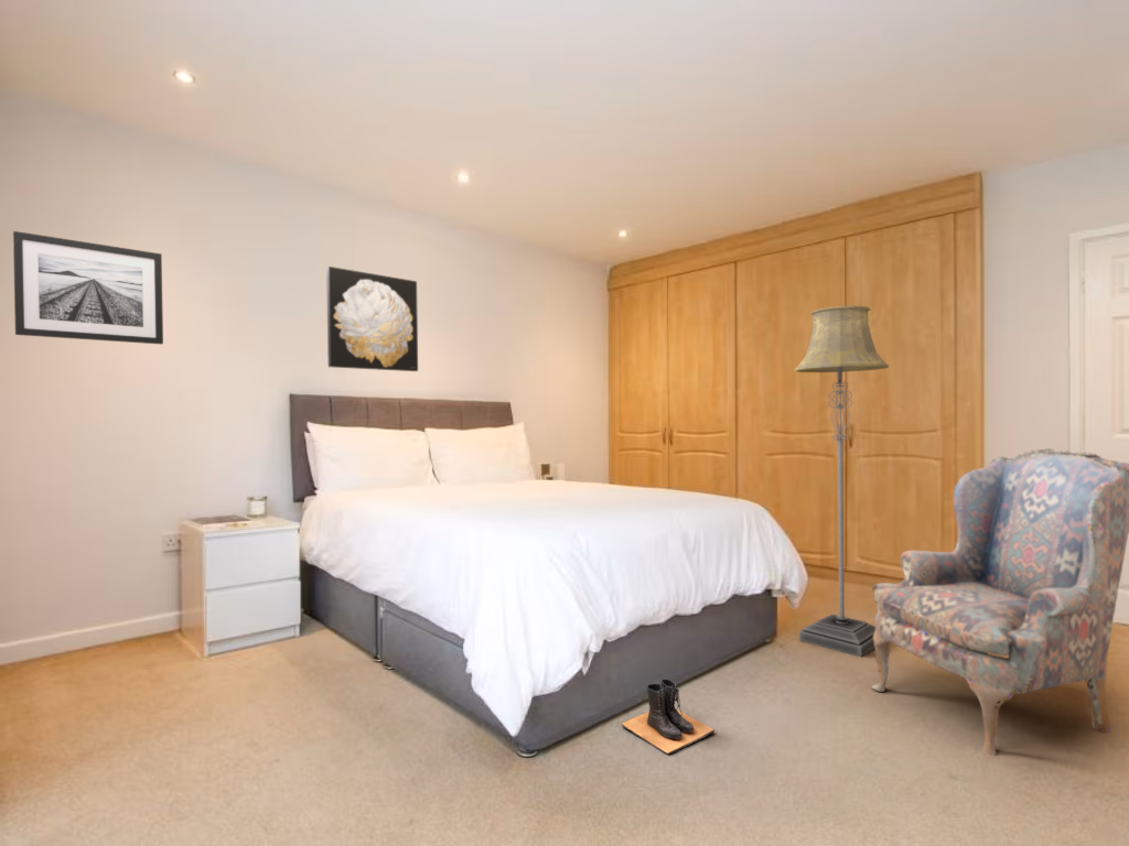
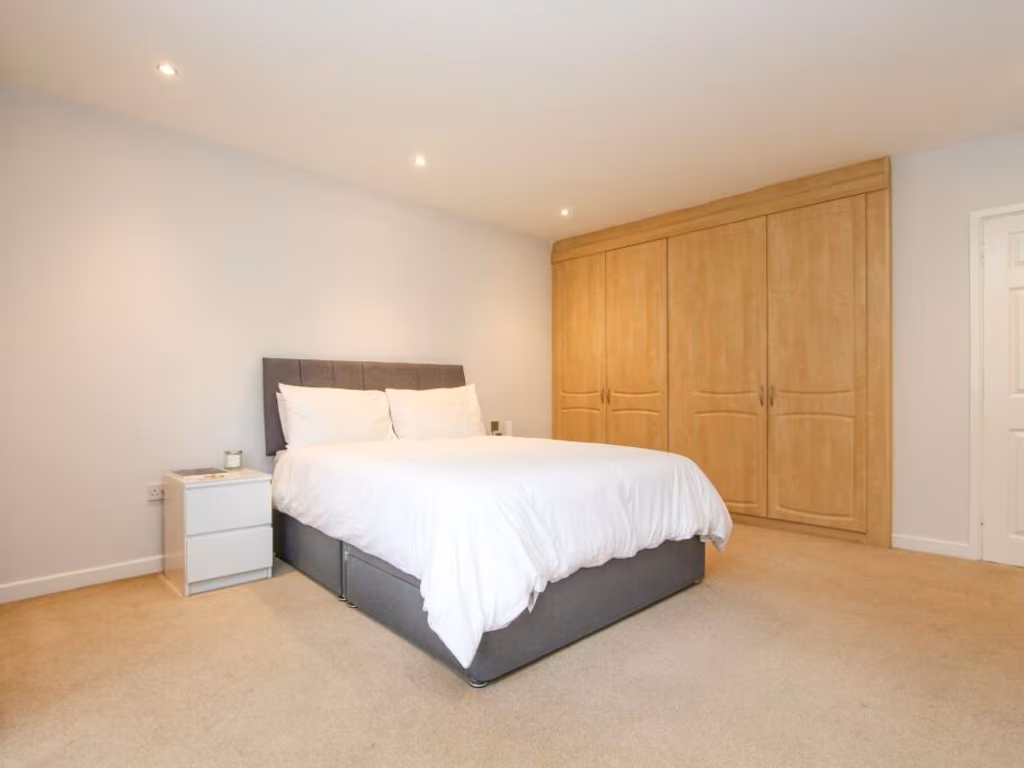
- boots (666, 708)
- floor lamp (841, 476)
- wall art (93, 291)
- armchair (994, 579)
- wall art (374, 322)
